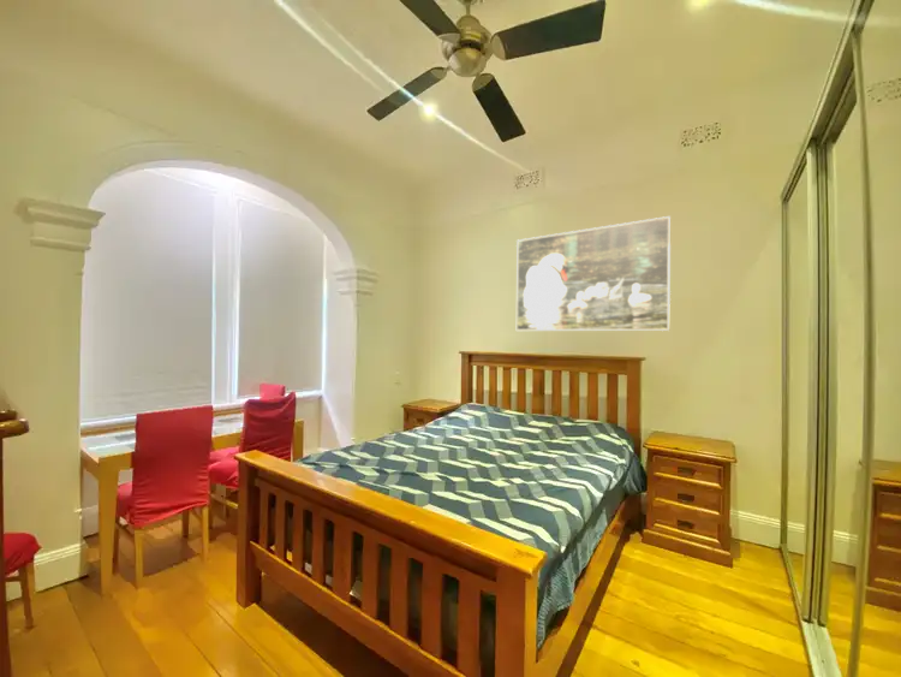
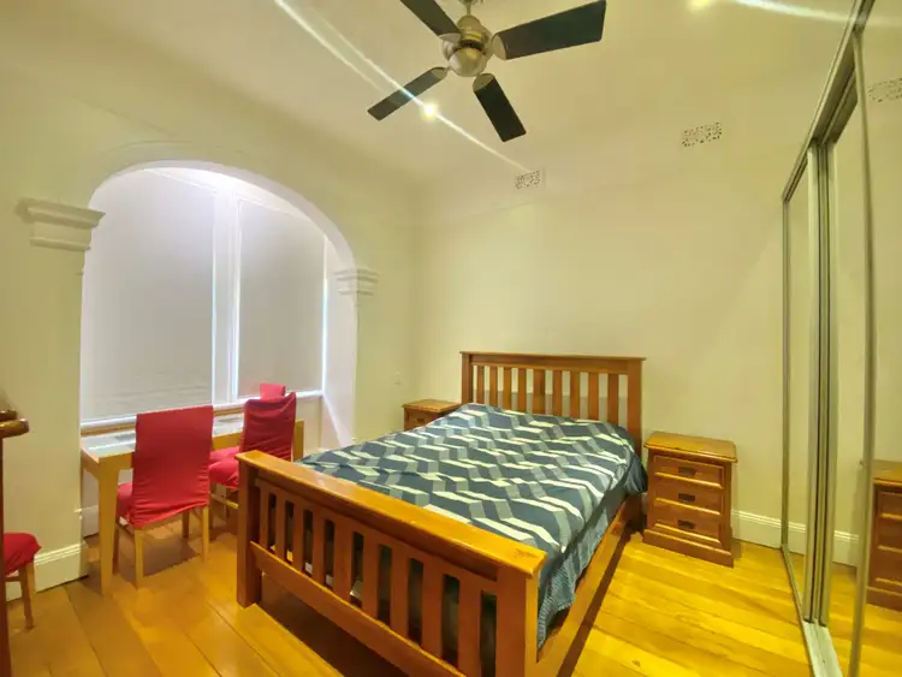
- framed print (584, 280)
